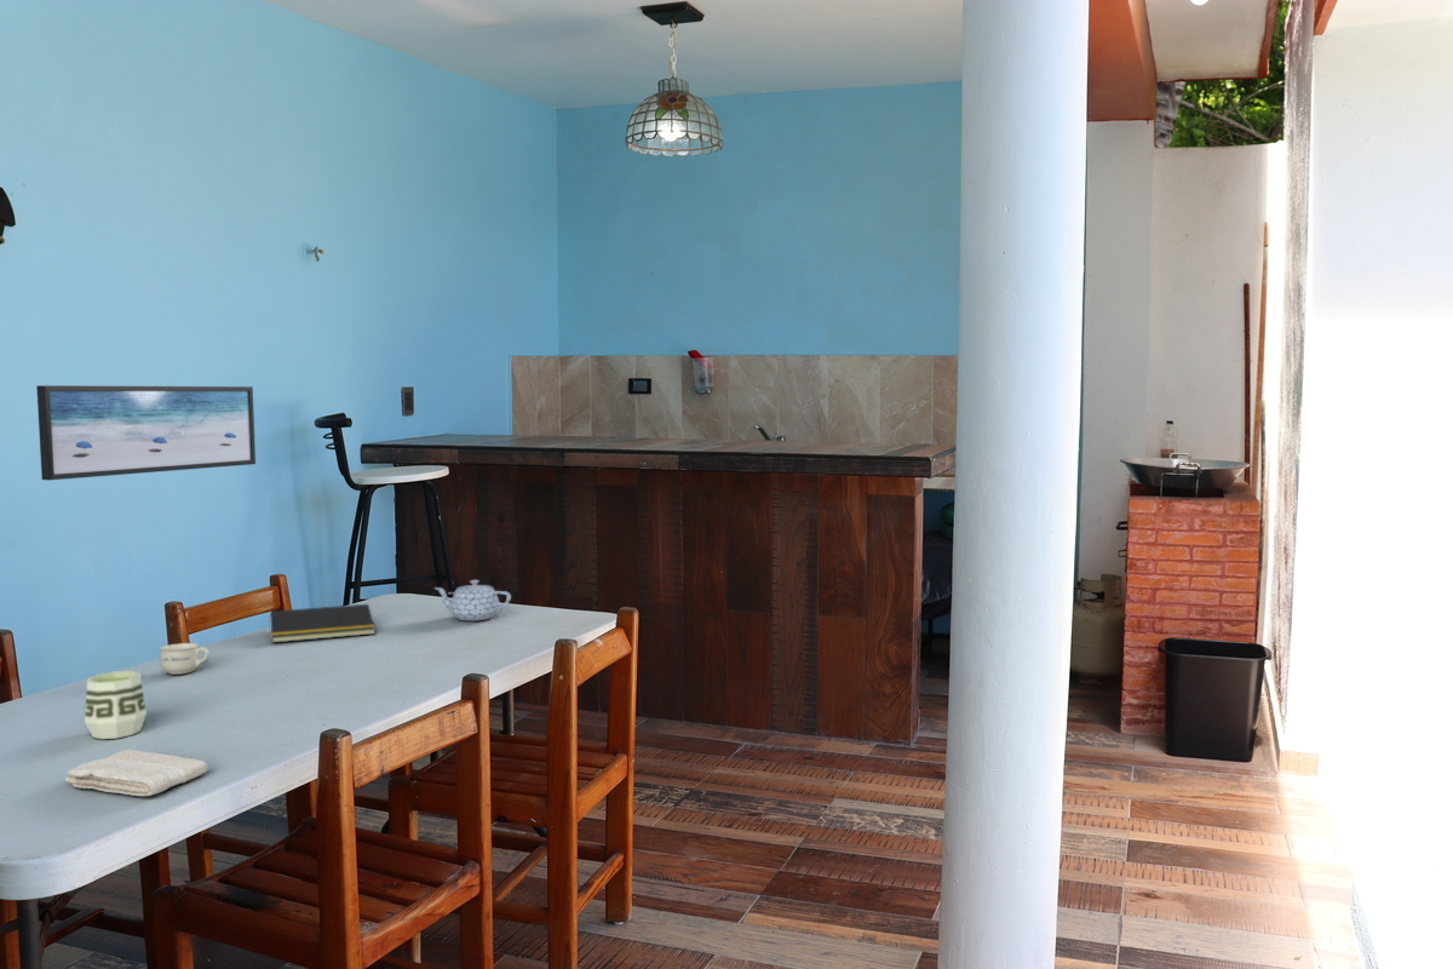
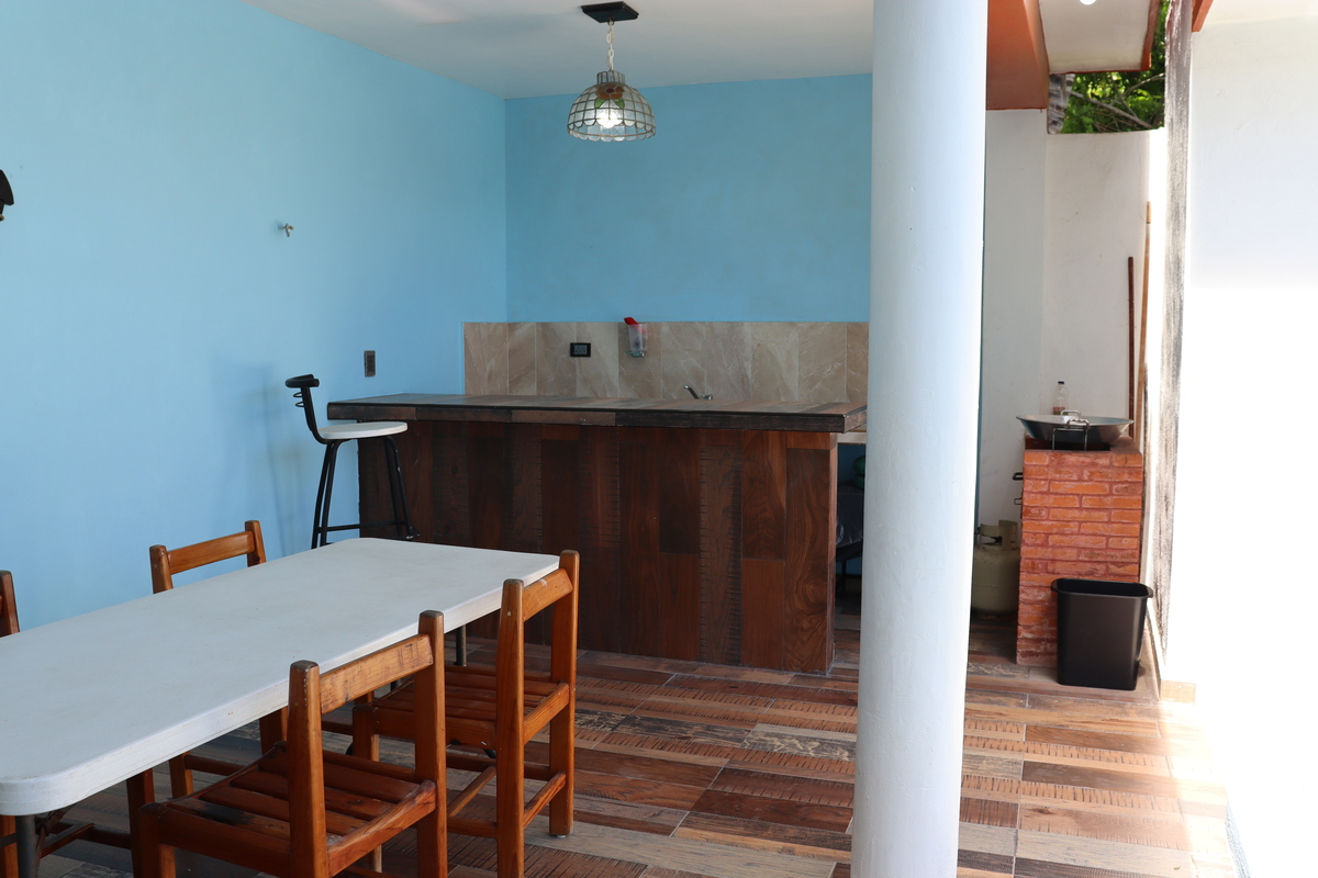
- washcloth (137, 770)
- teapot (472, 598)
- wall art (156, 429)
- cup (184, 659)
- notepad (322, 621)
- cup (115, 704)
